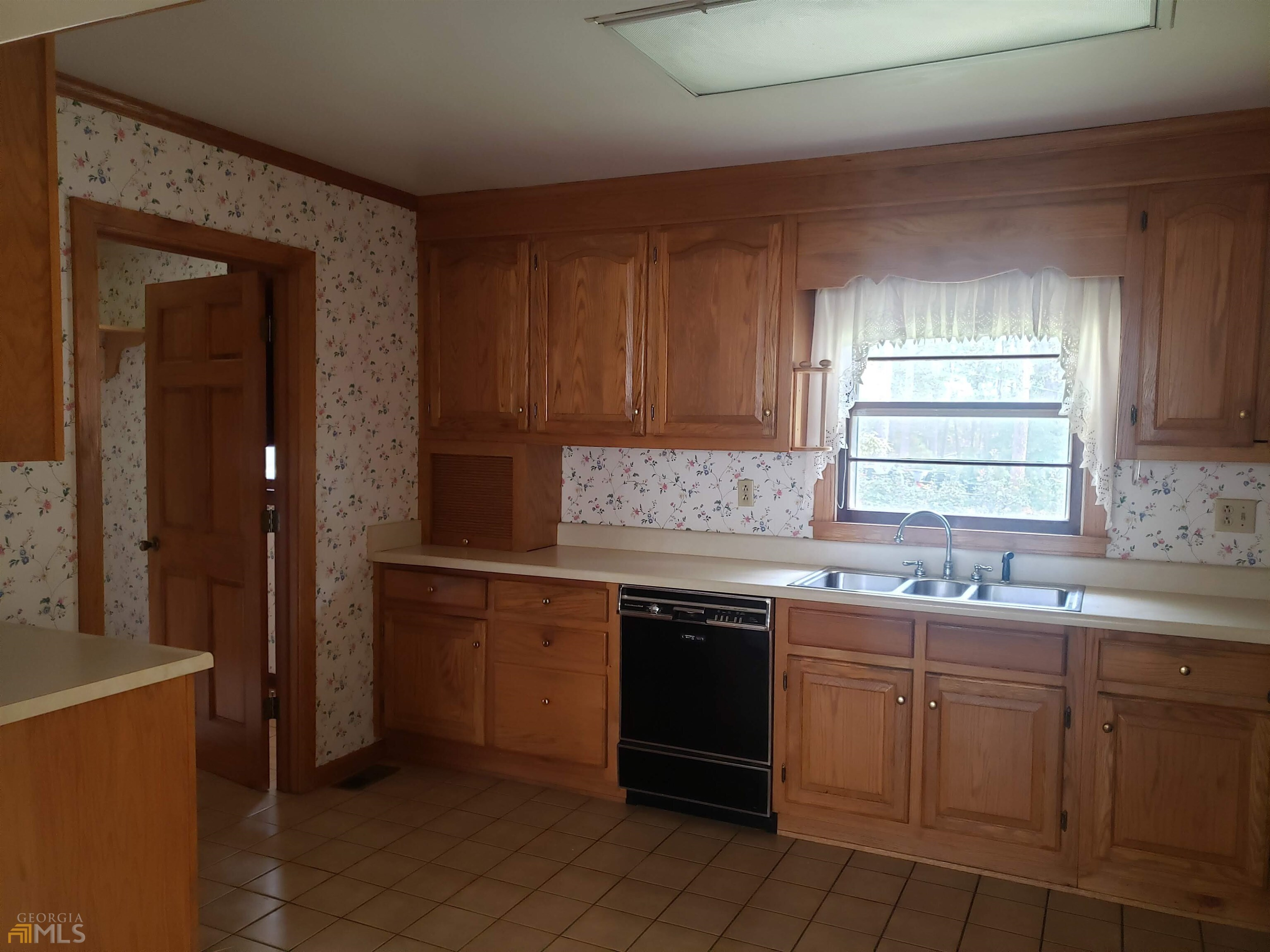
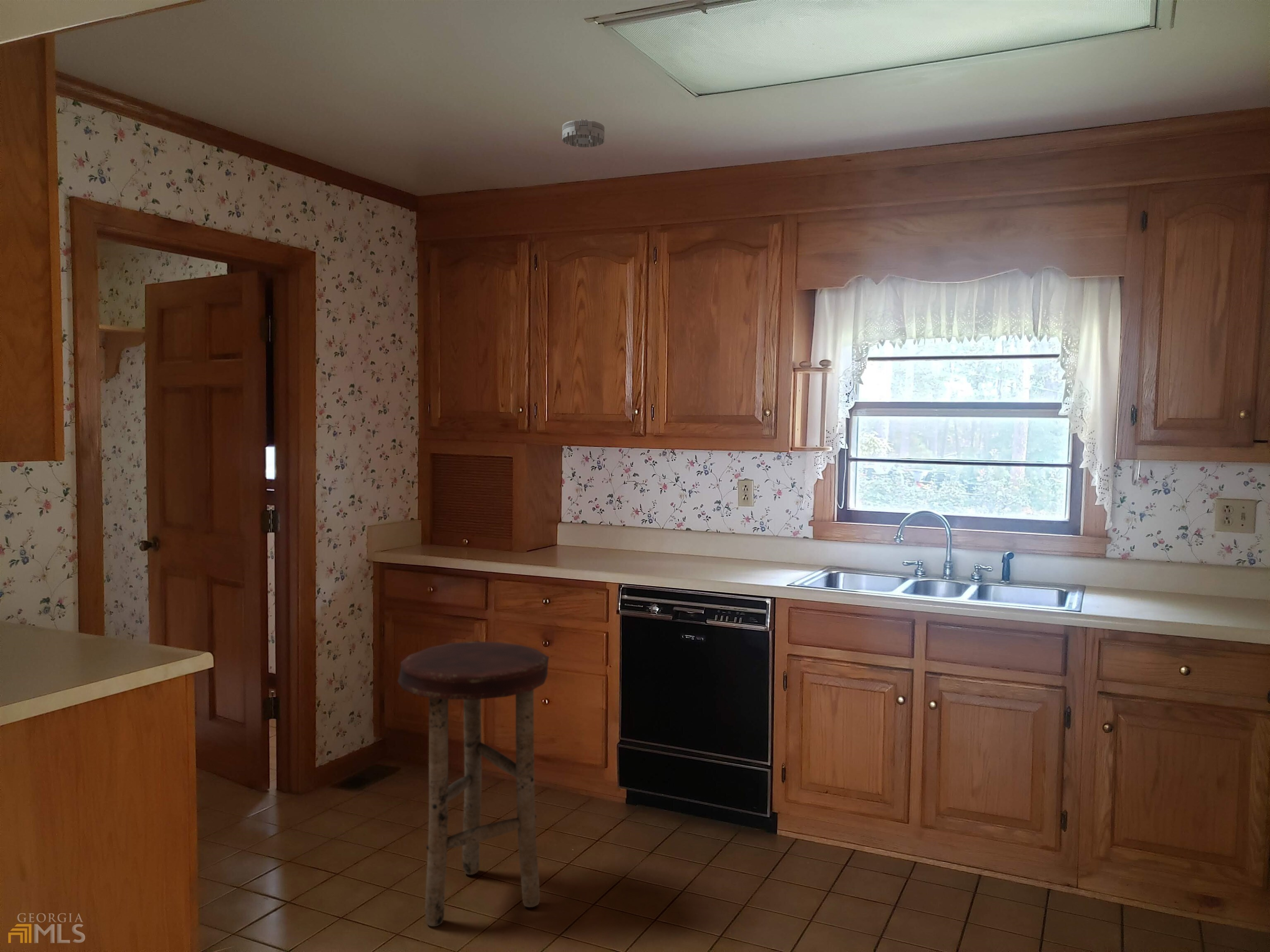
+ stool (474, 780)
+ smoke detector (583, 133)
